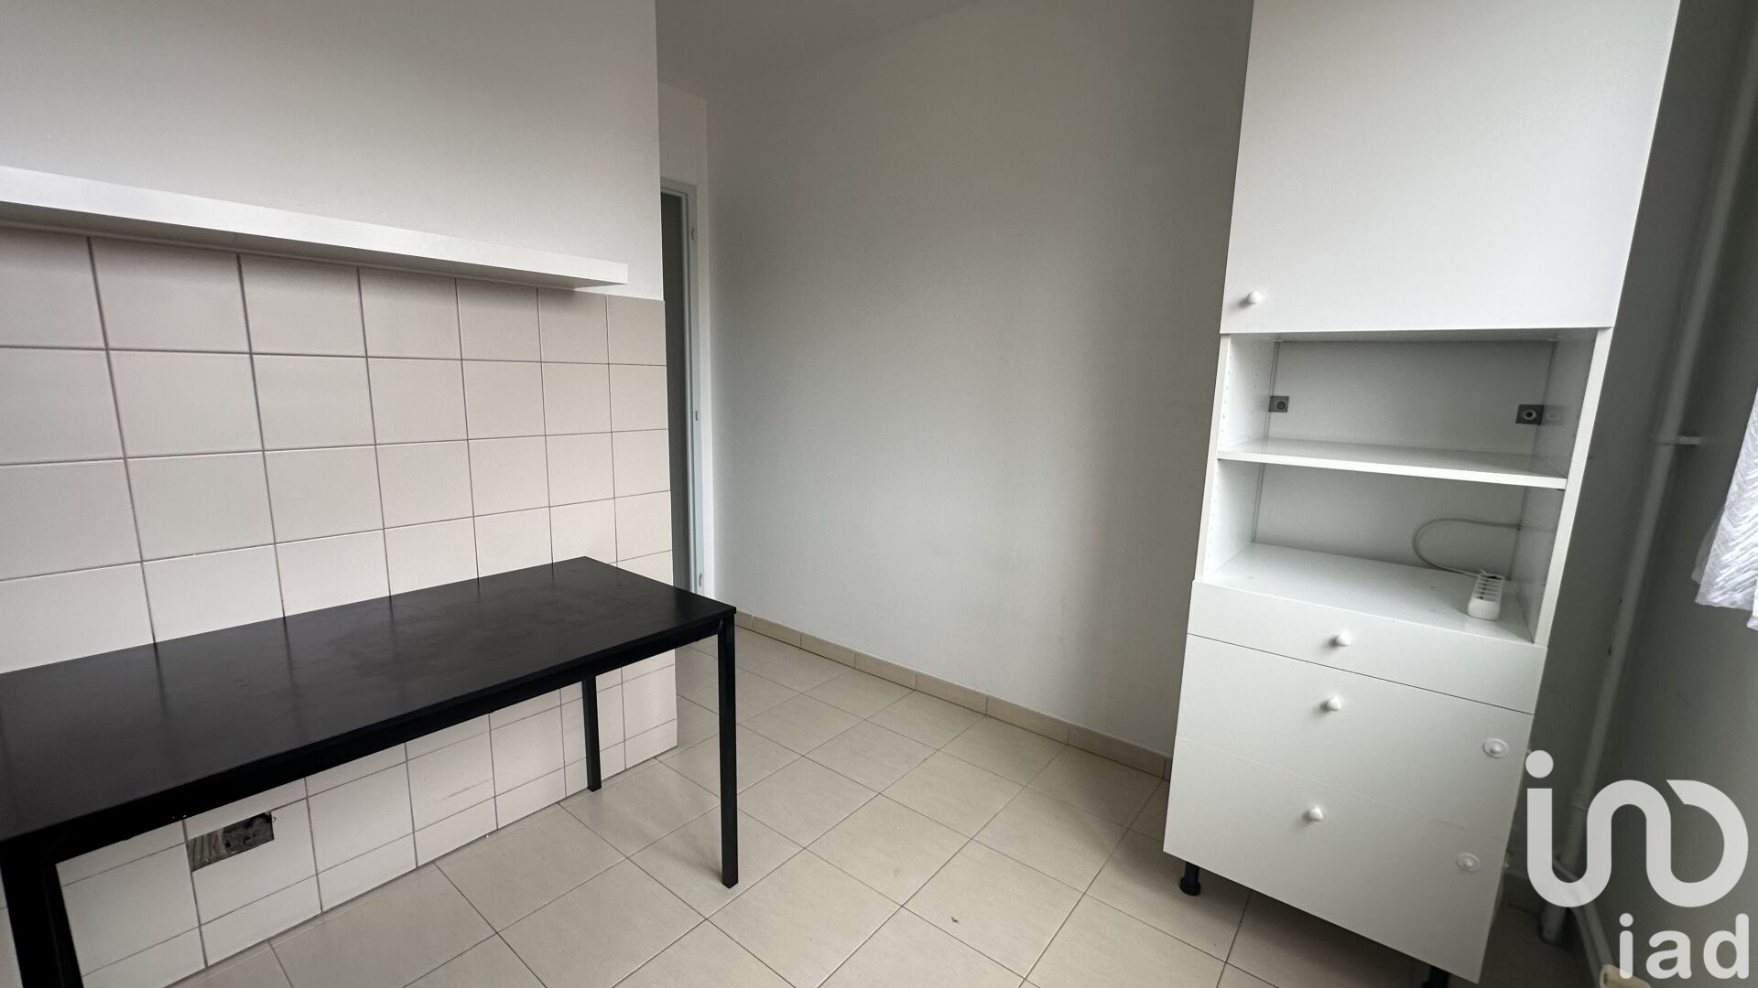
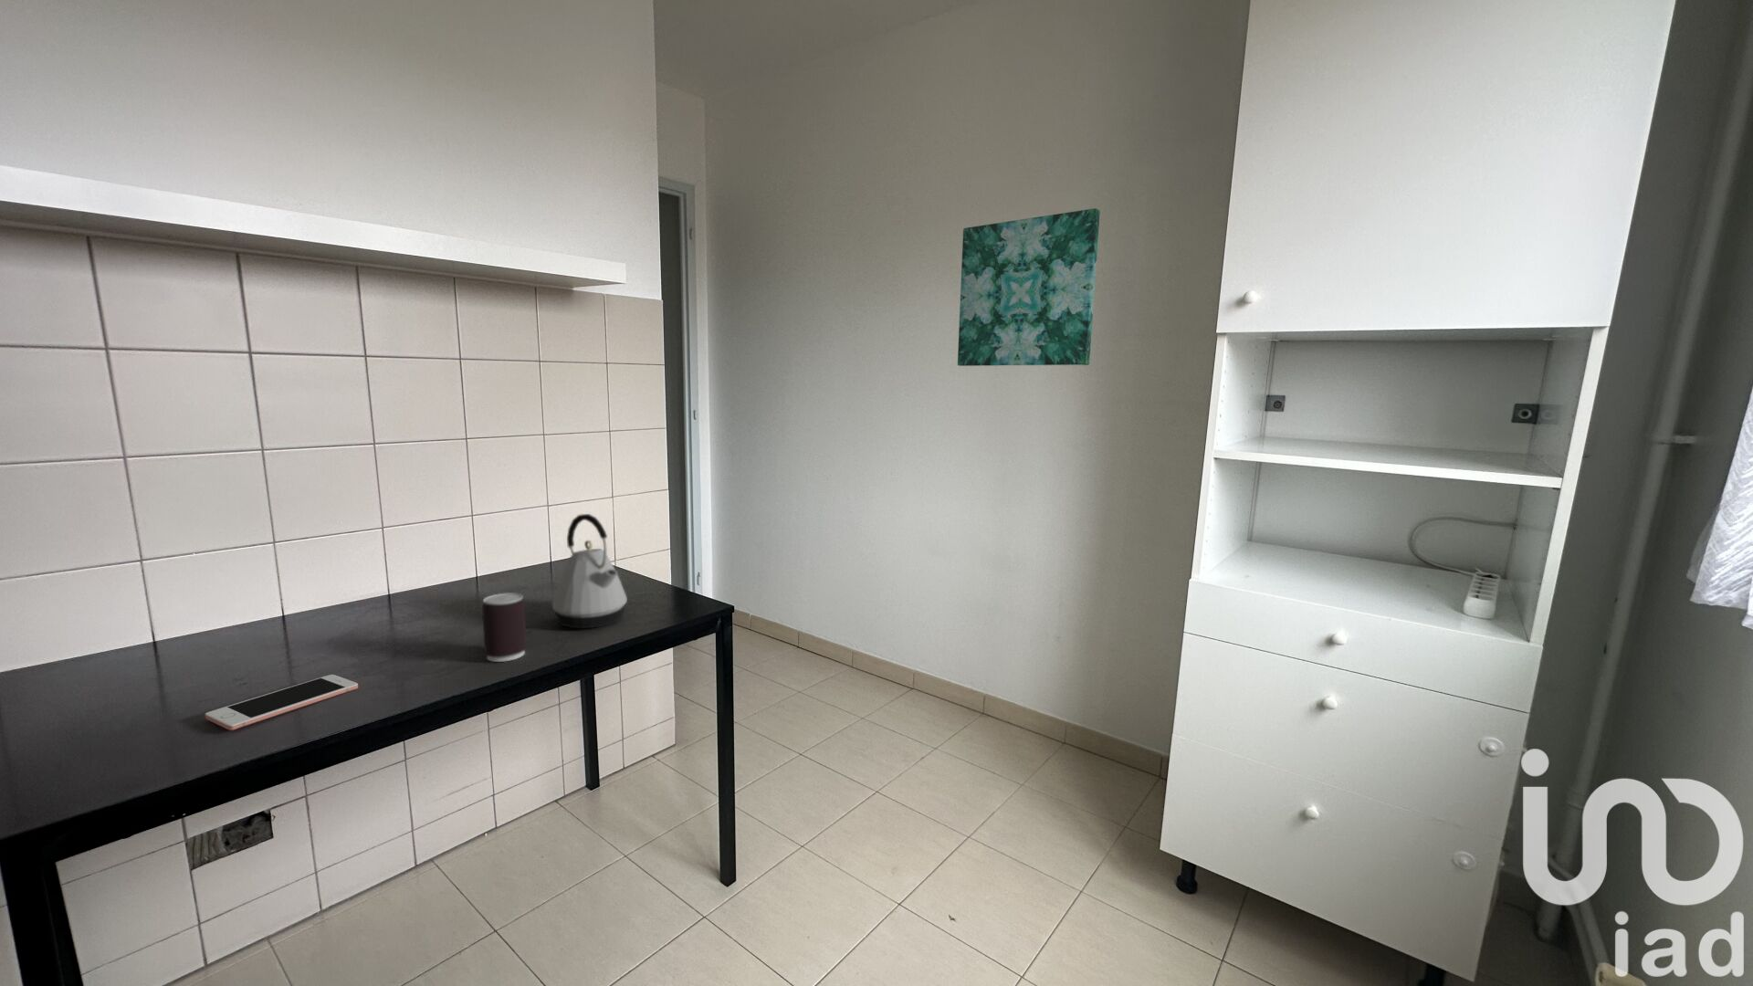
+ beverage can (504, 626)
+ wall art (1023, 293)
+ kettle (590, 568)
+ cell phone (285, 699)
